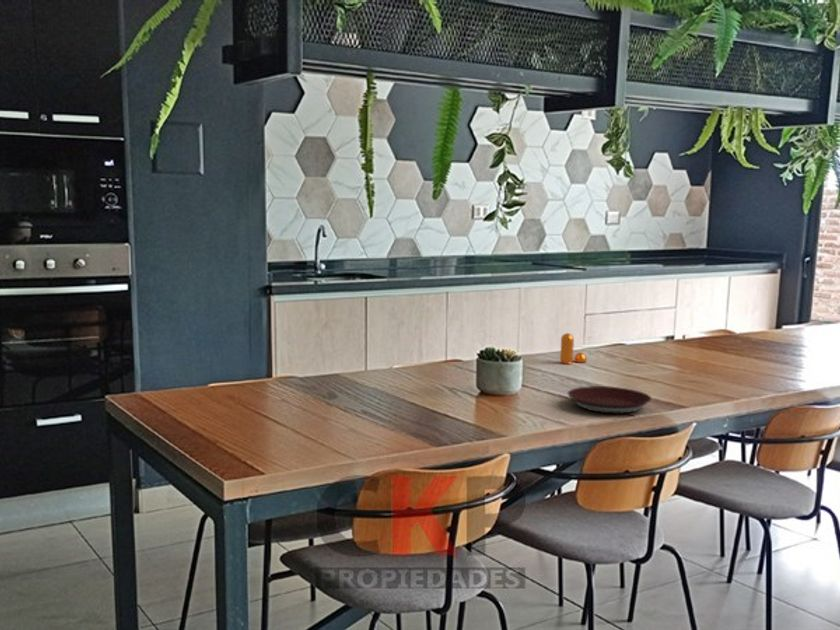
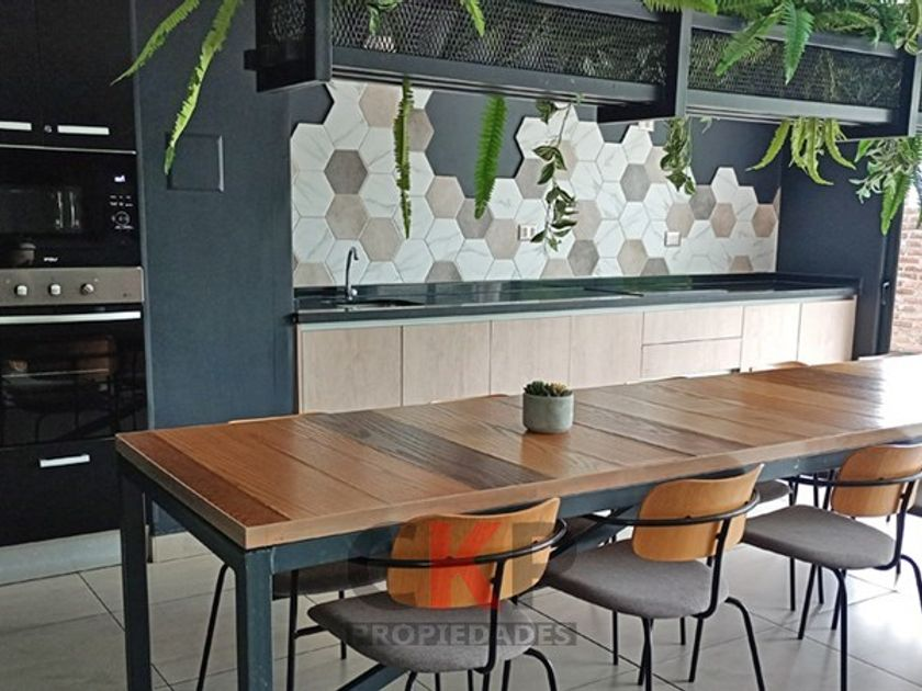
- pepper shaker (573, 346)
- plate (608, 400)
